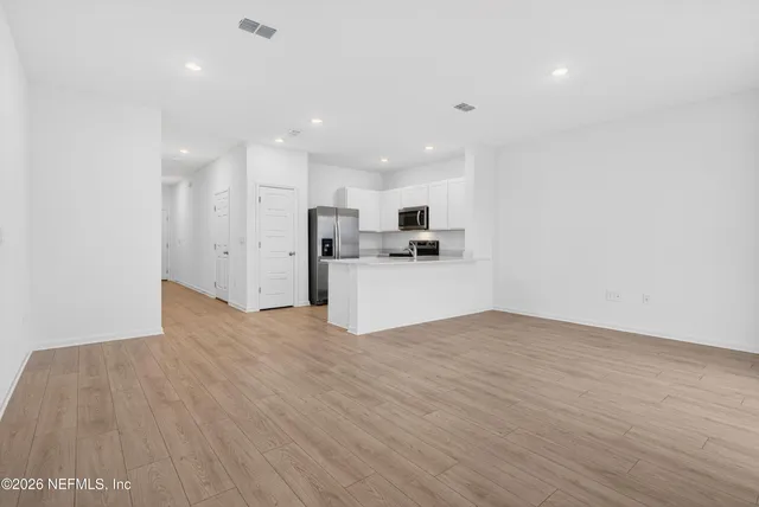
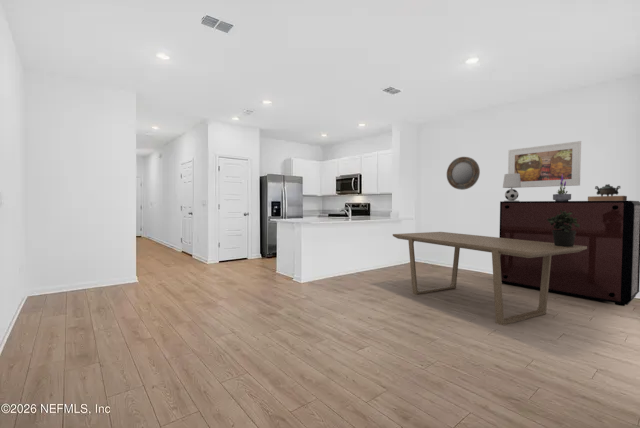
+ table lamp (511, 187)
+ dining table (457, 270)
+ home mirror (462, 173)
+ potted plant (562, 227)
+ decorative urn (607, 192)
+ storage cabinet (567, 253)
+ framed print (541, 166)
+ potted plant (562, 187)
